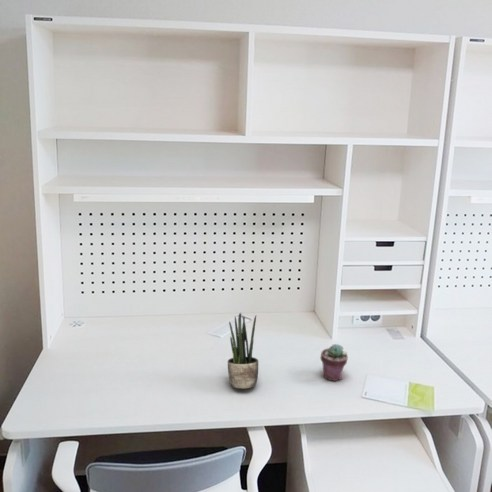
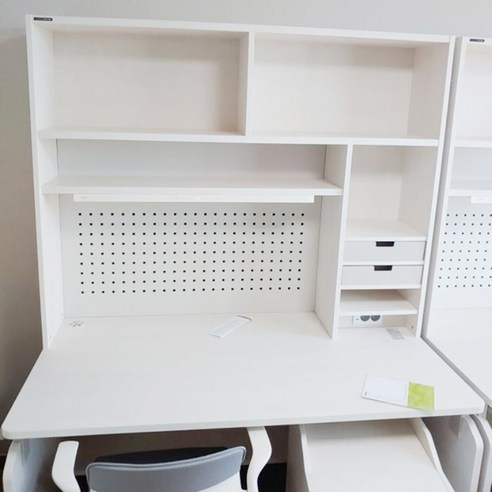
- potted plant (242, 347)
- potted succulent (333, 360)
